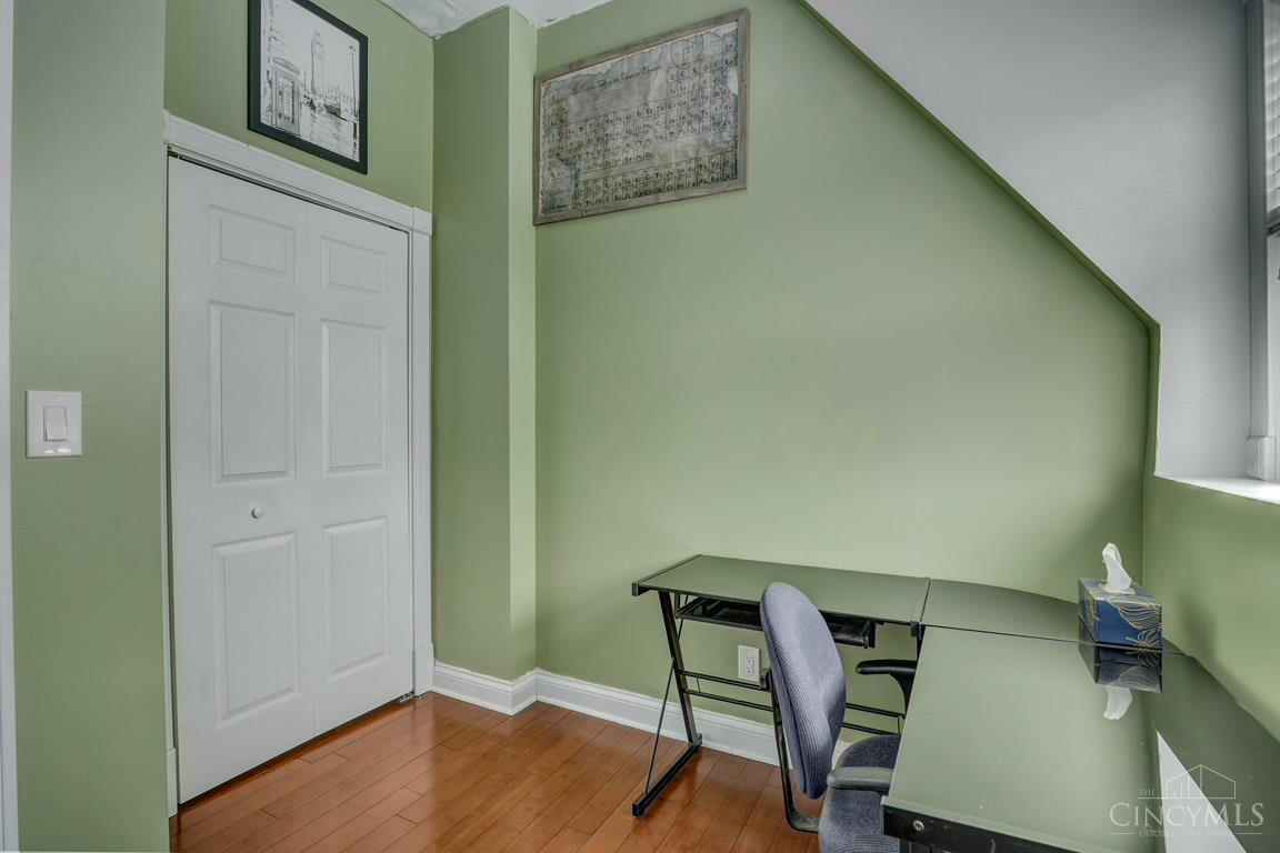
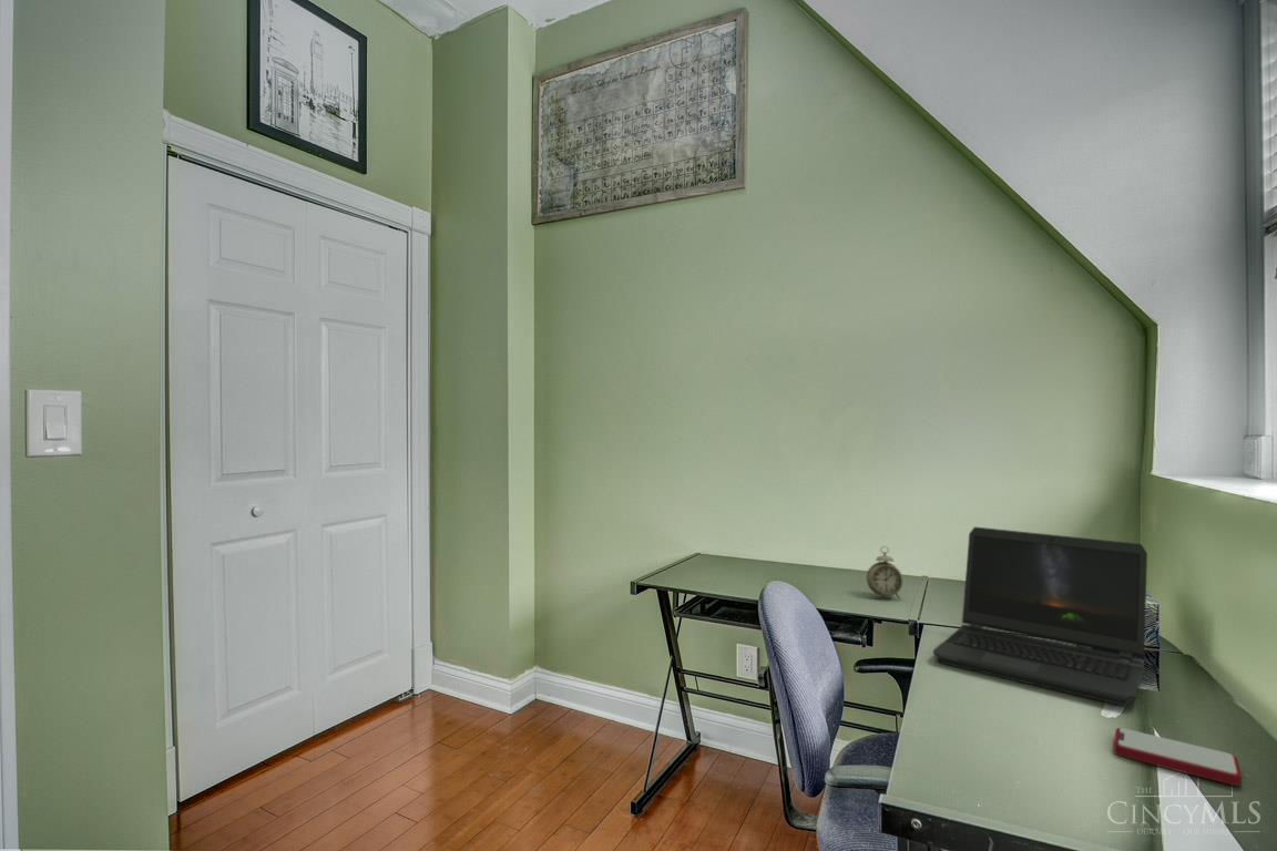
+ laptop computer (1039, 603)
+ smartphone (1174, 753)
+ alarm clock (885, 572)
